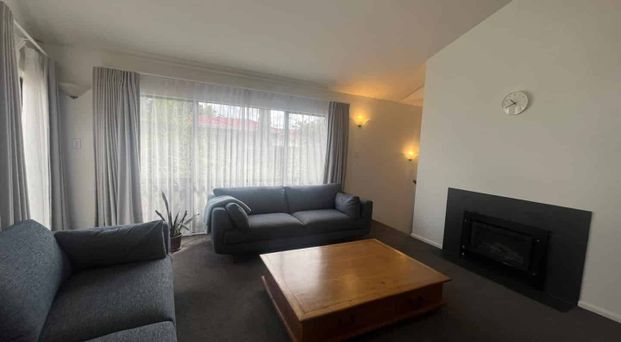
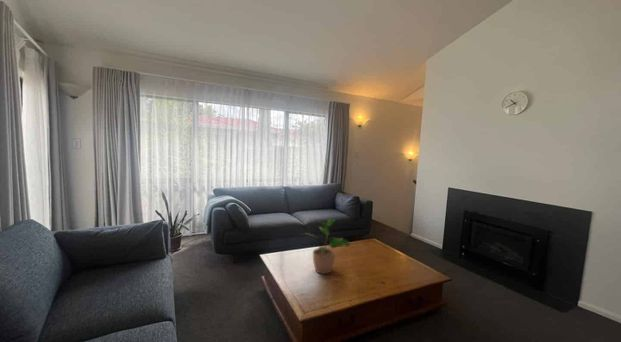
+ potted plant (324, 243)
